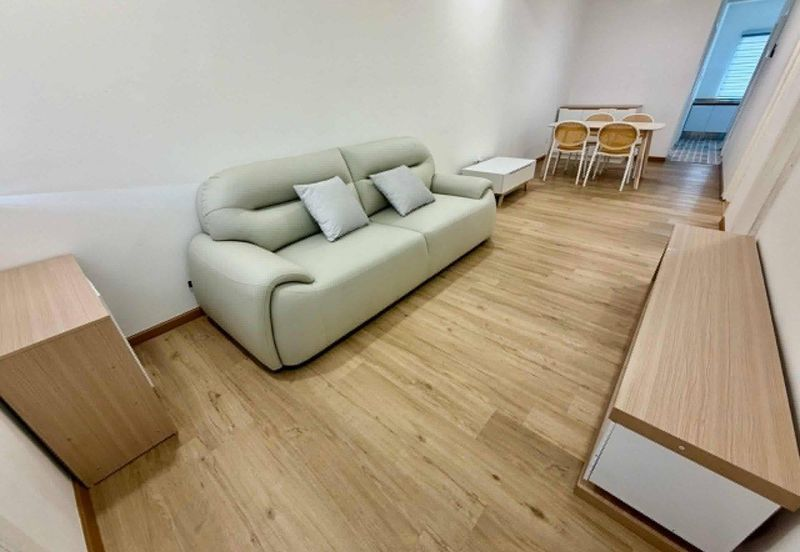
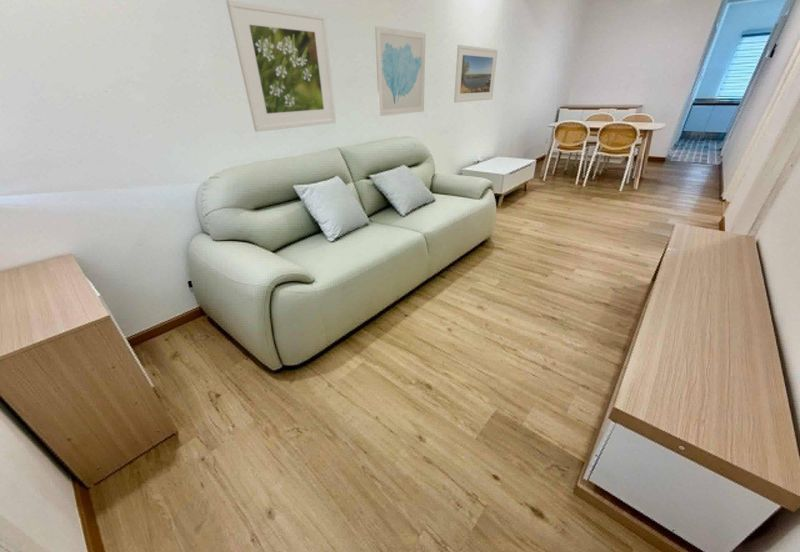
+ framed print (476, 75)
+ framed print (290, 72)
+ wall art (402, 74)
